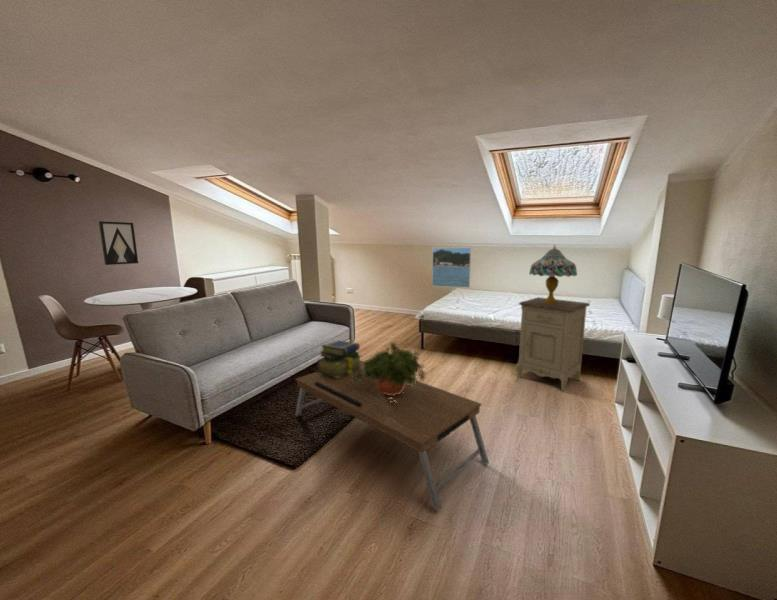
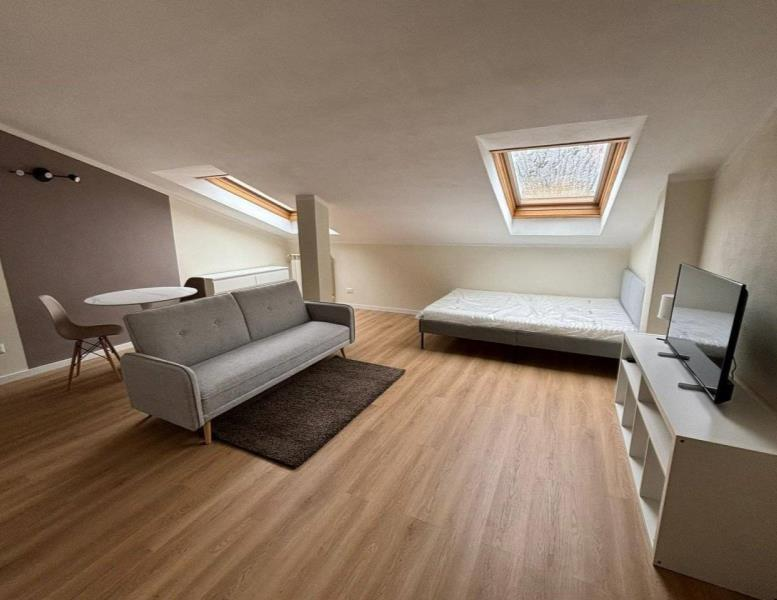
- stack of books (339, 354)
- nightstand (549, 341)
- wall art (119, 243)
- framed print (451, 267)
- table lamp (552, 273)
- coffee table (380, 412)
- potted plant (392, 366)
